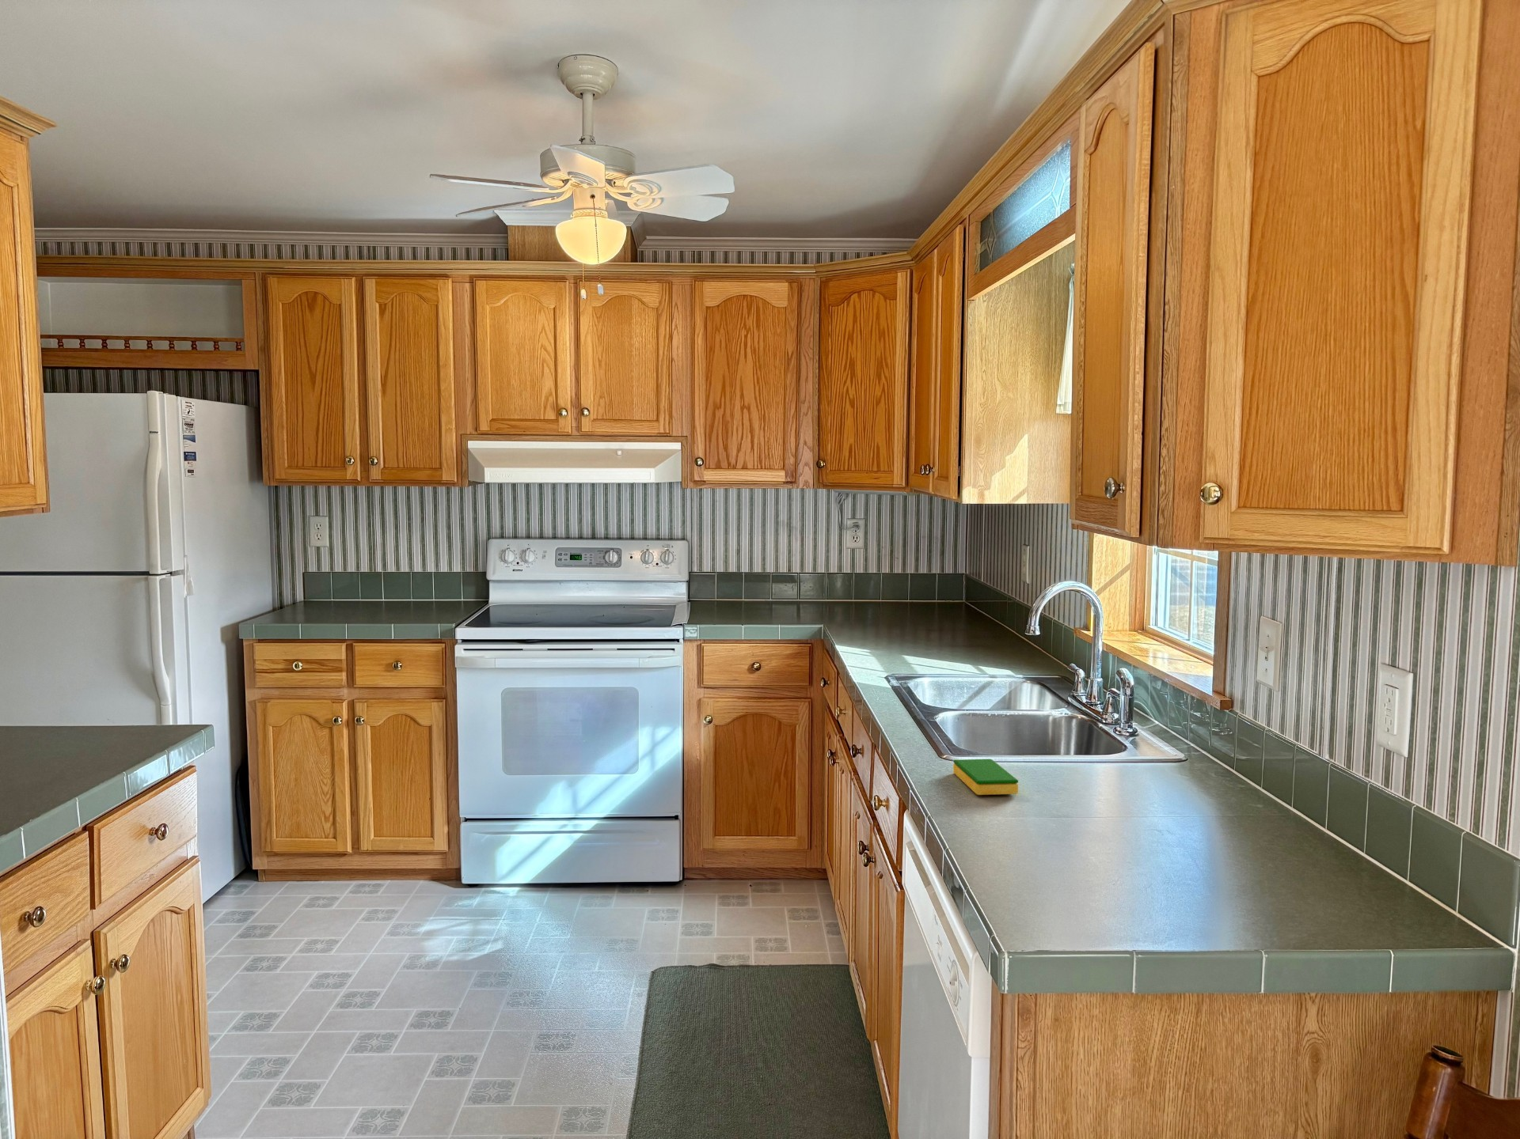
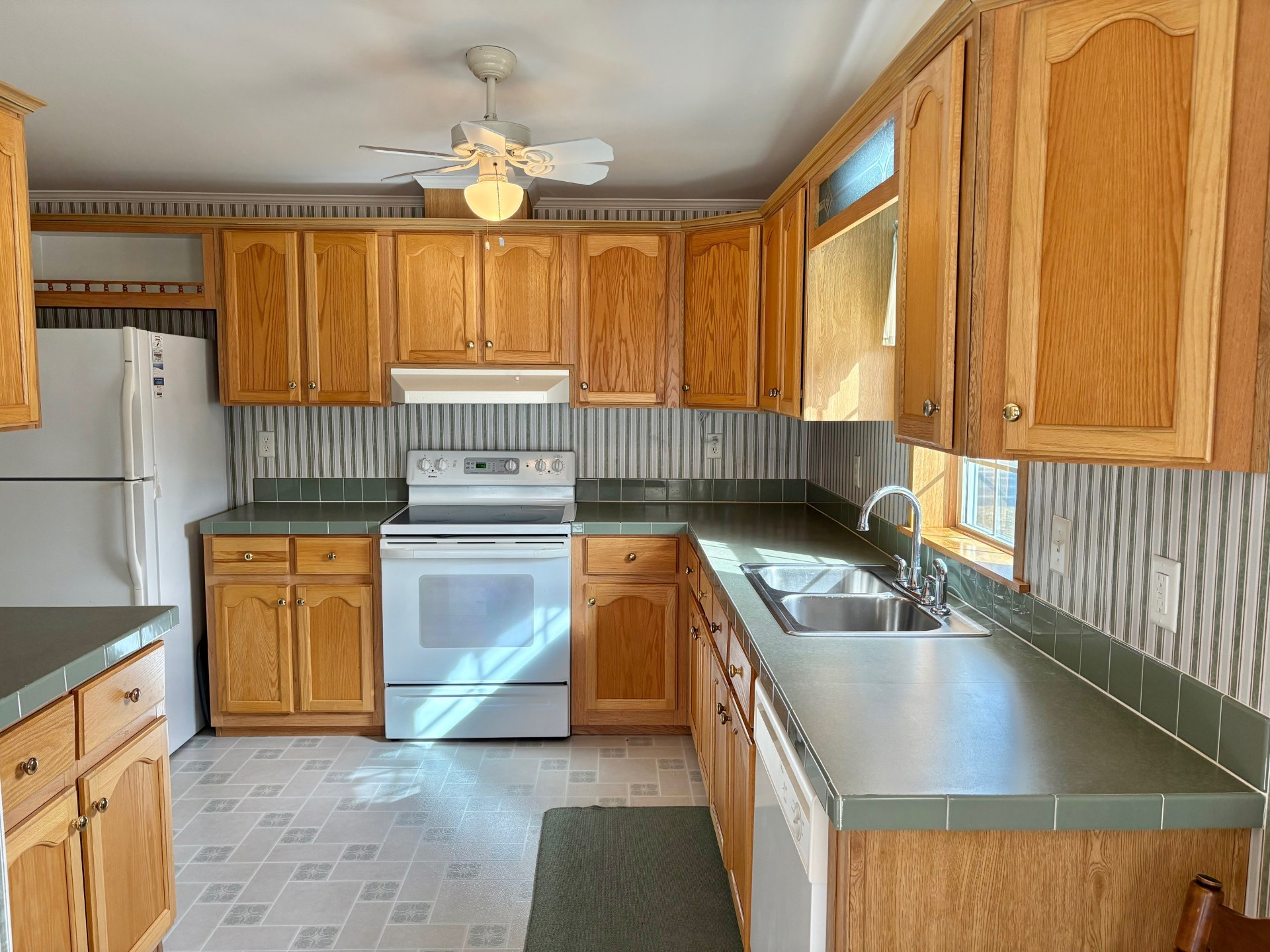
- dish sponge (984, 776)
